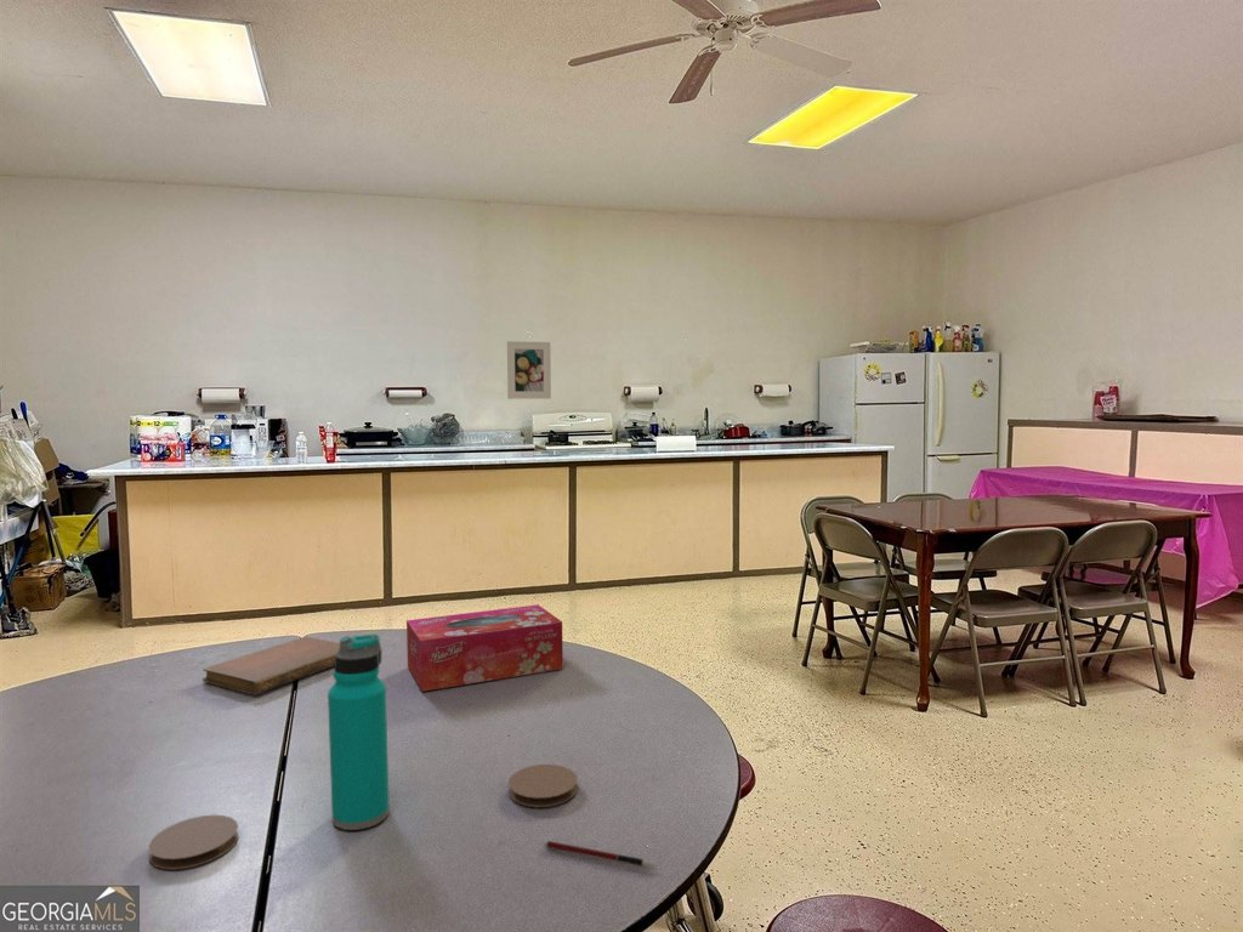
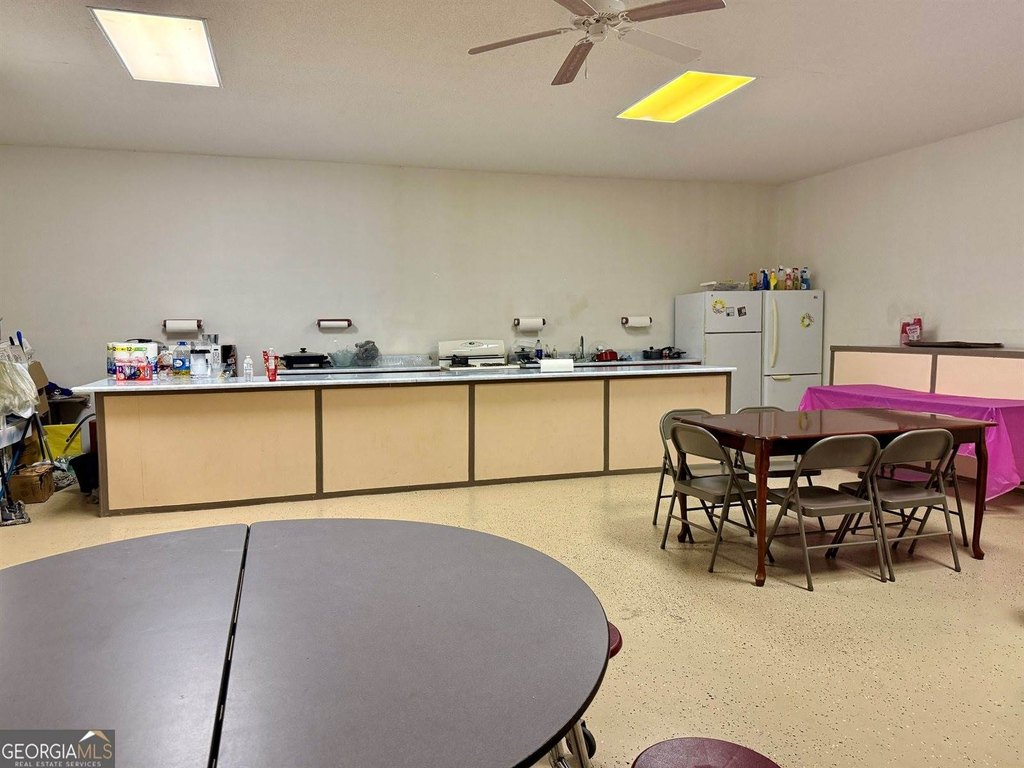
- coaster (194, 840)
- tissue box (484, 644)
- notebook (283, 663)
- water bottle (358, 727)
- pen (598, 853)
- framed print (528, 370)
- coaster (543, 784)
